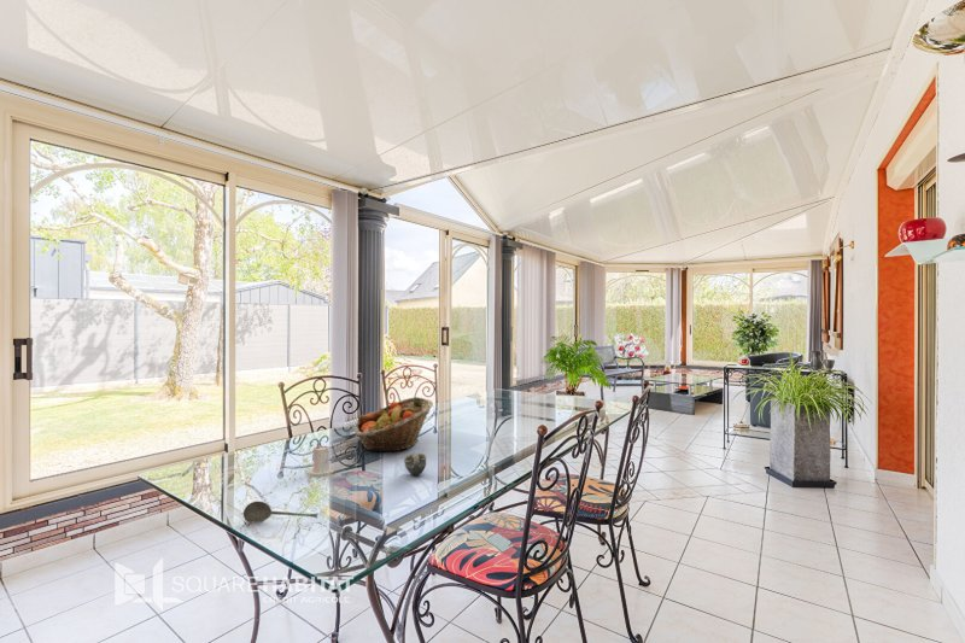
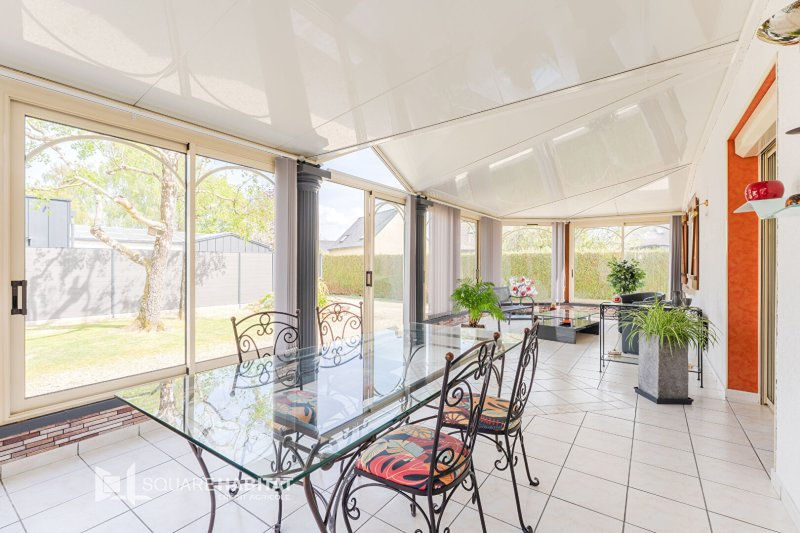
- soupspoon (281, 512)
- fruit basket (393, 422)
- cup (414, 462)
- candle (321, 458)
